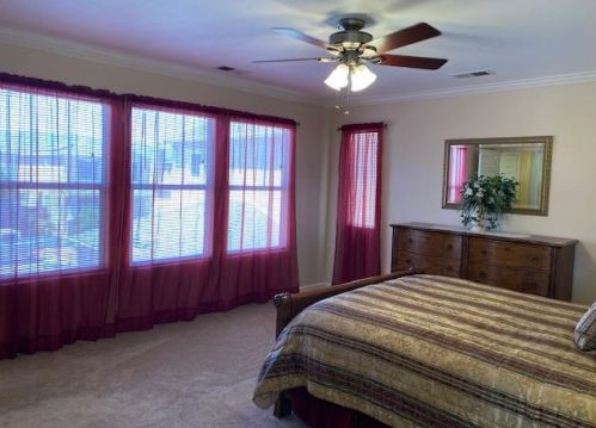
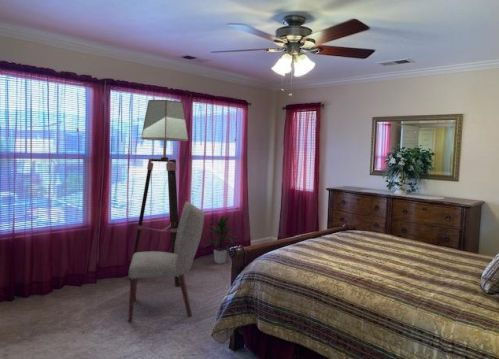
+ chair (167, 256)
+ indoor plant (220, 239)
+ floor lamp (168, 190)
